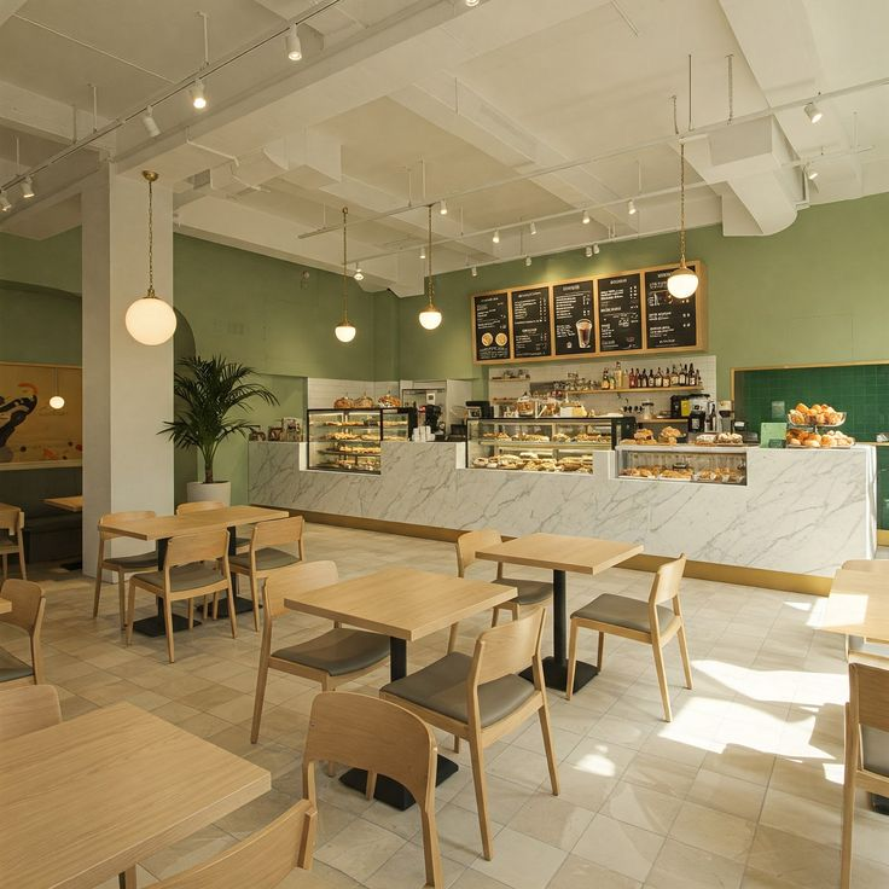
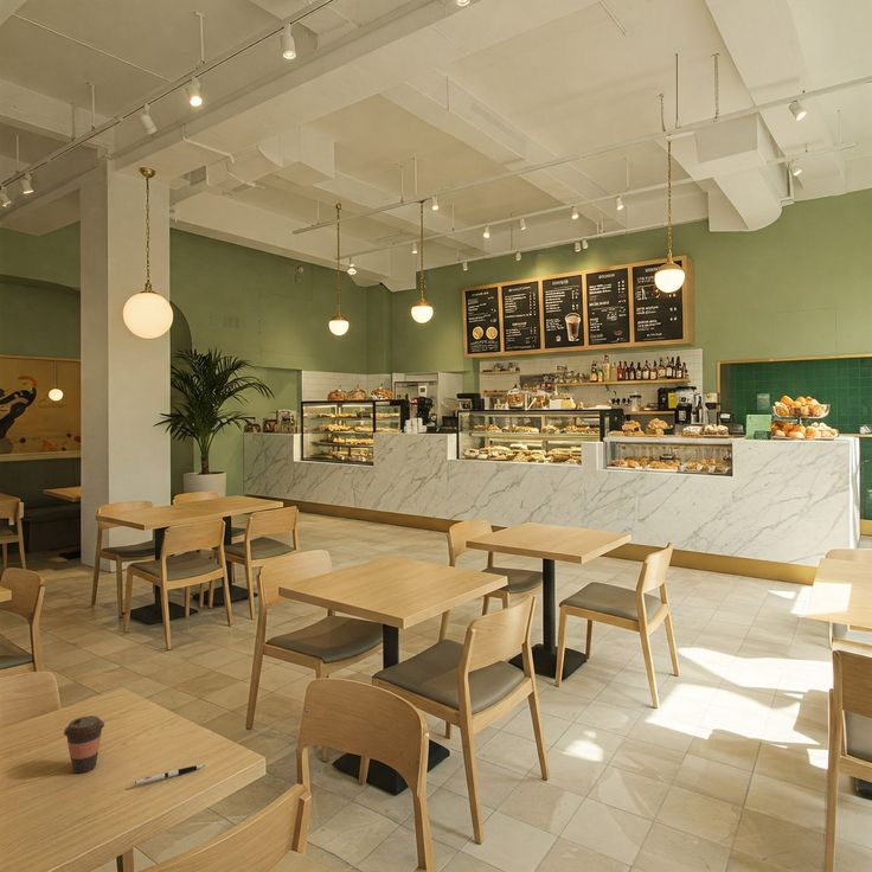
+ pen (171, 772)
+ coffee cup (84, 744)
